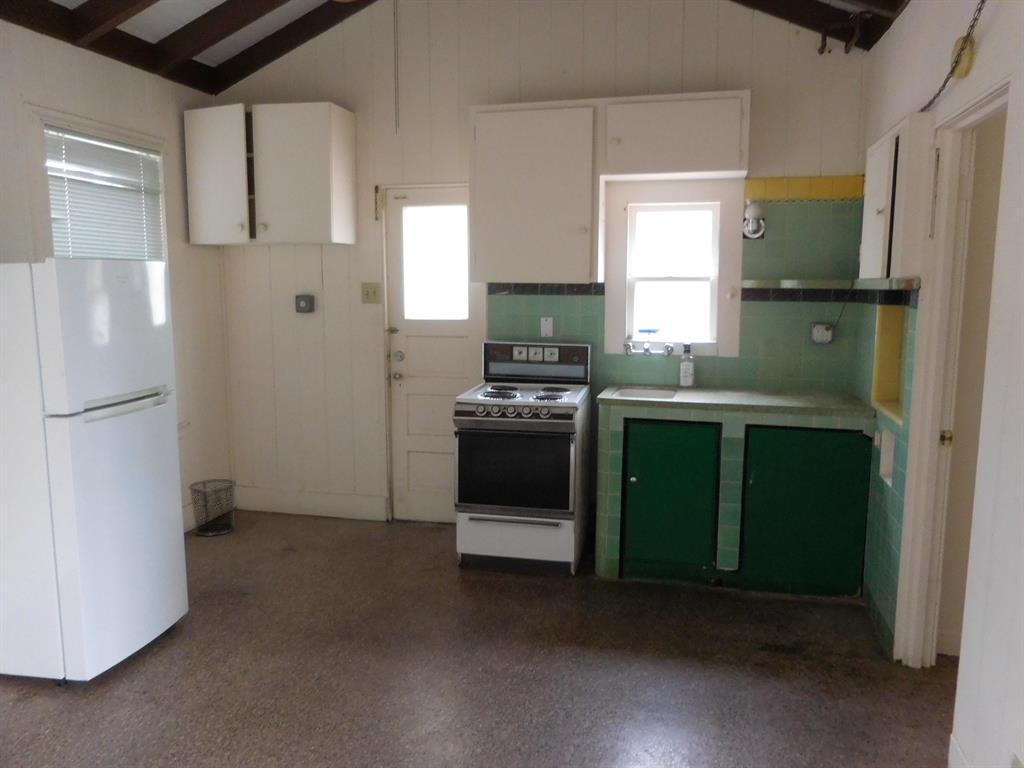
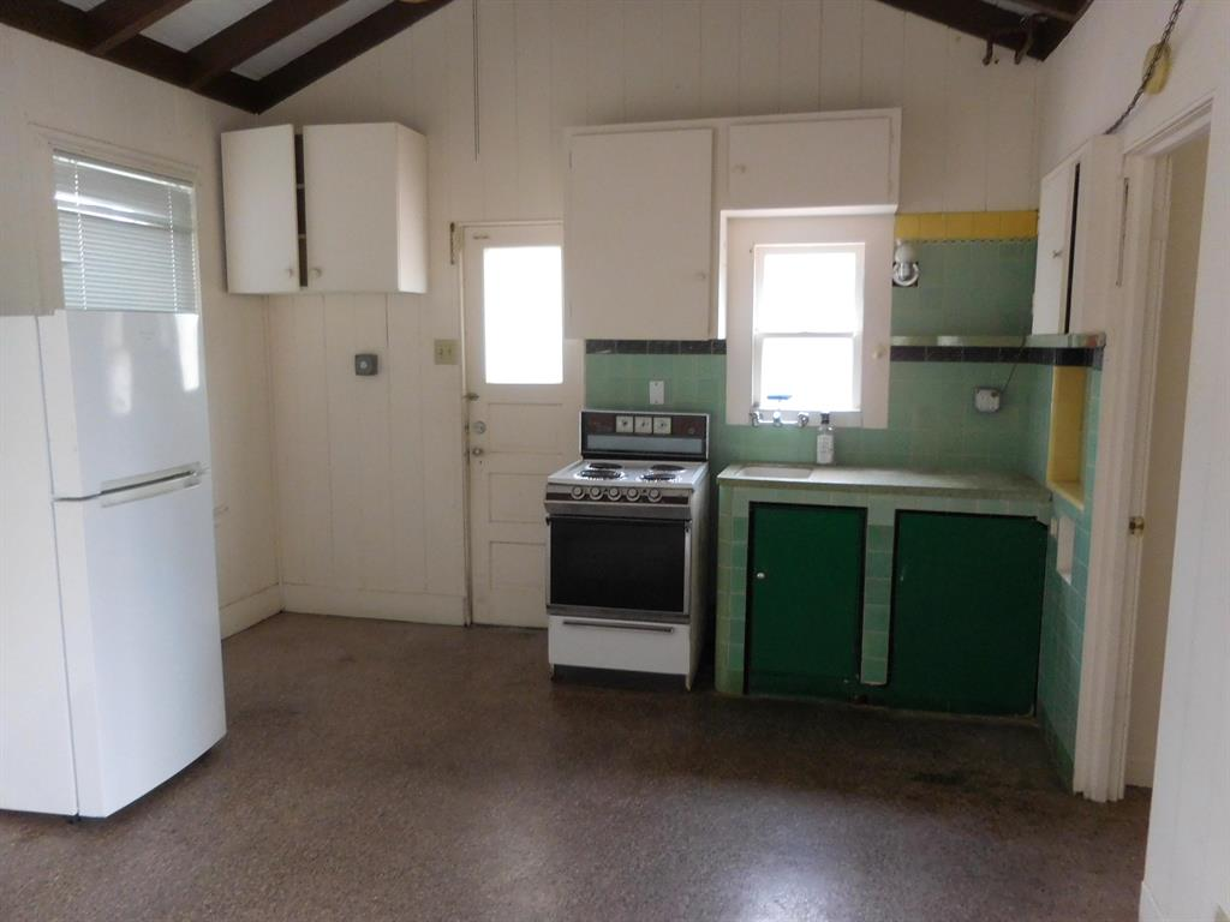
- waste bin (213, 506)
